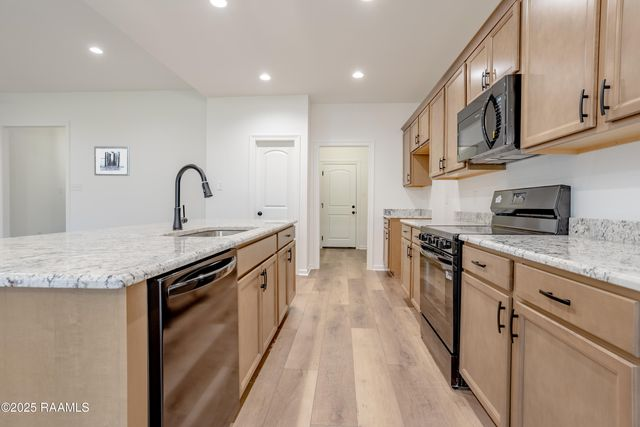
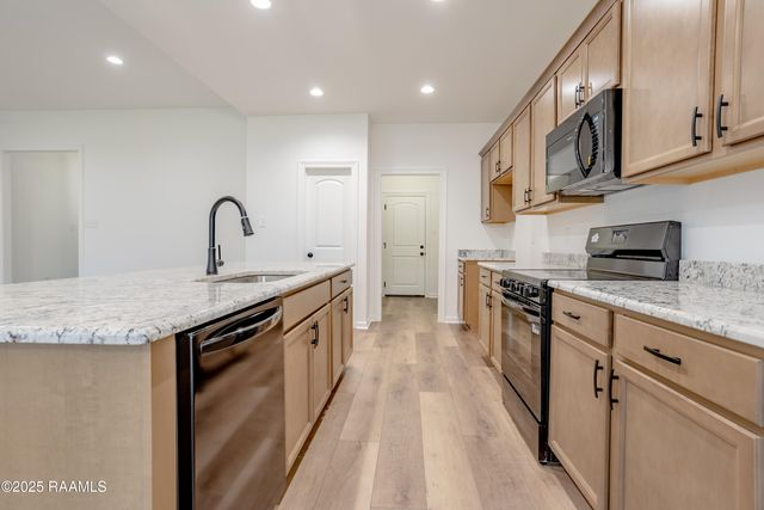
- wall art (112, 161)
